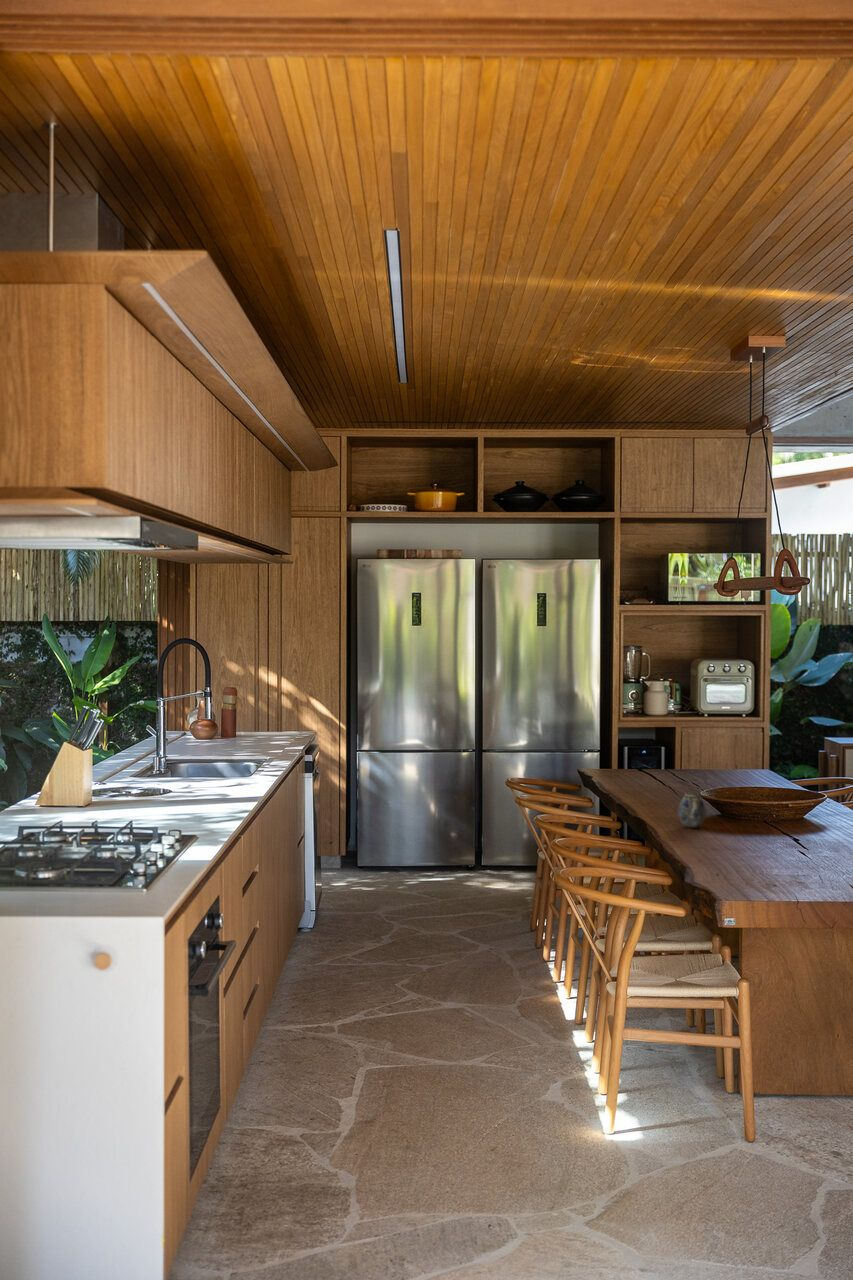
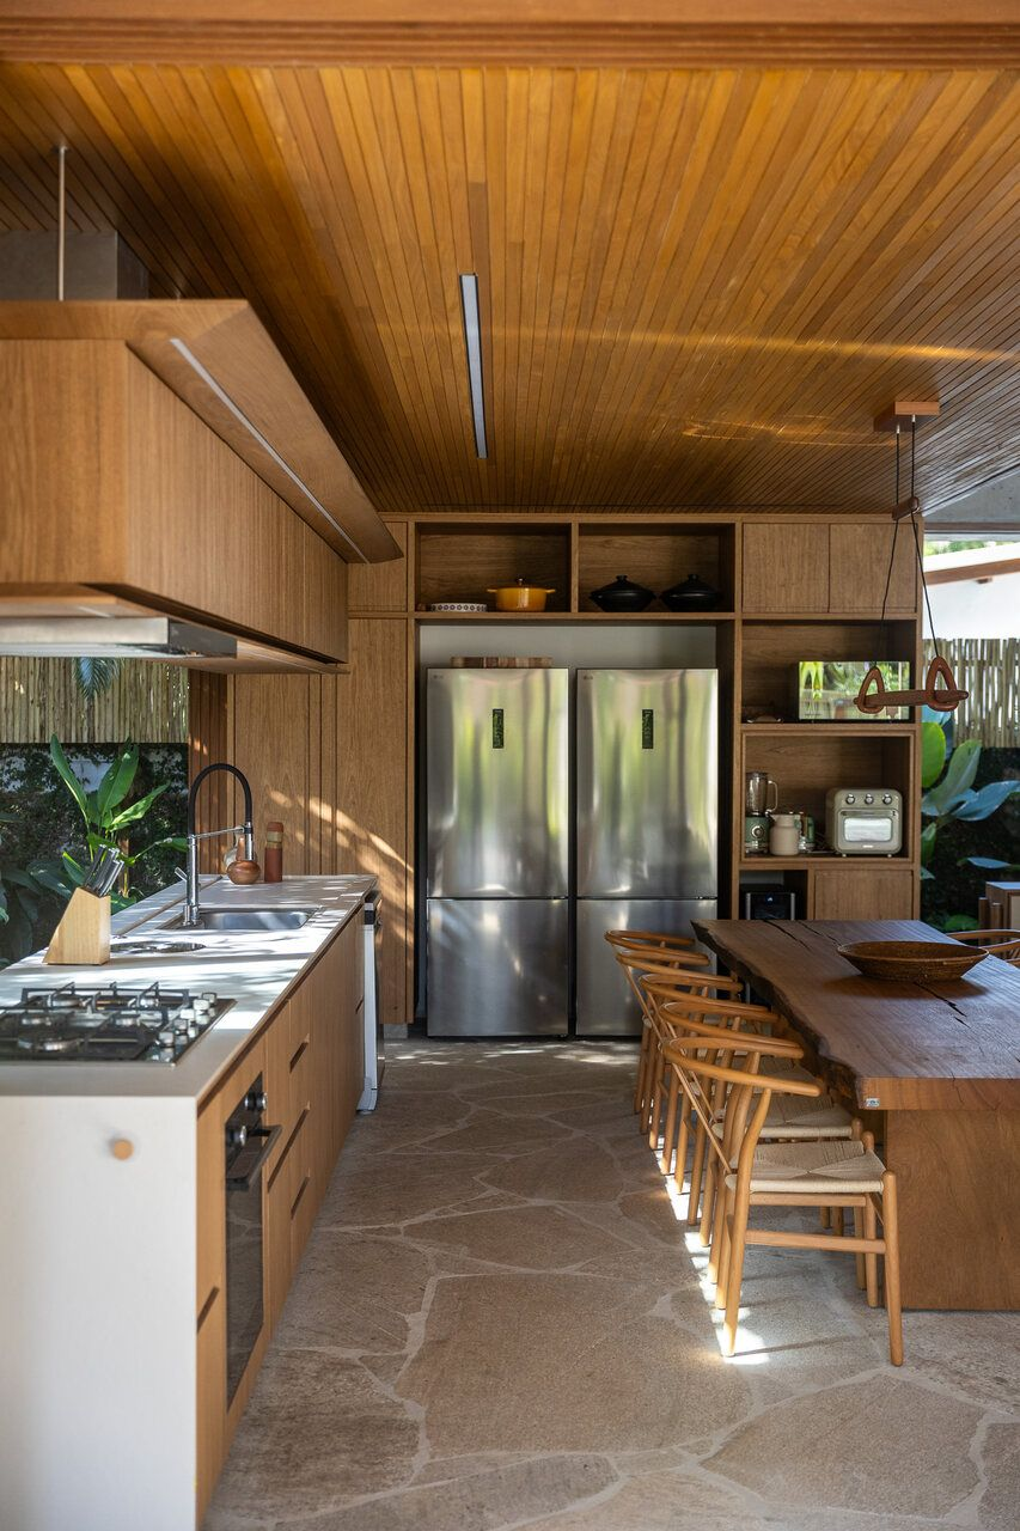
- teapot (692, 808)
